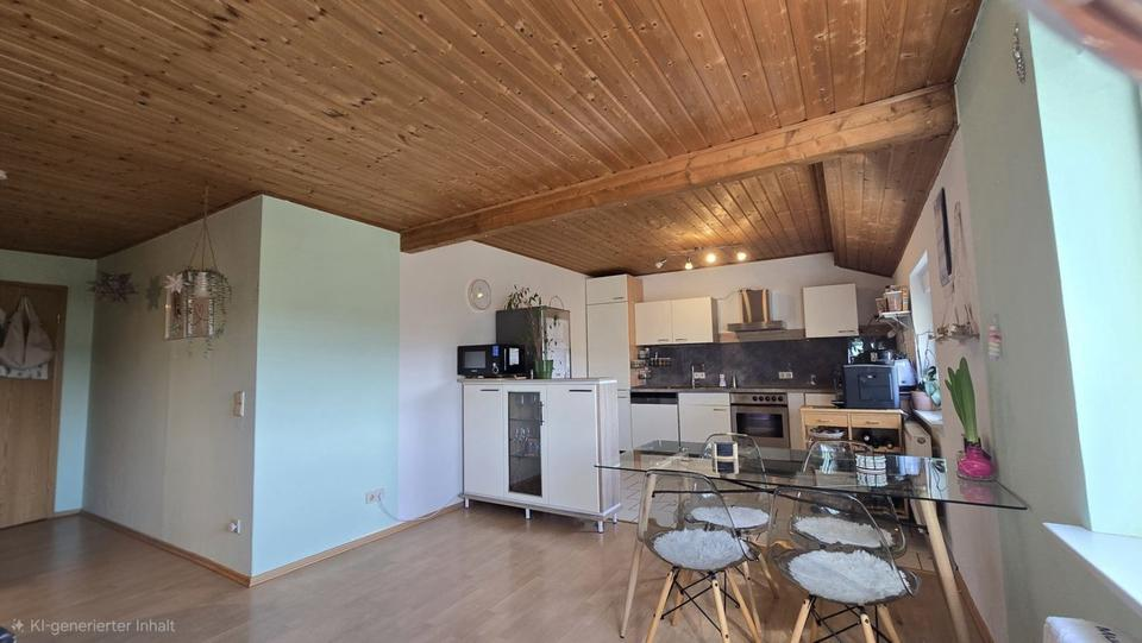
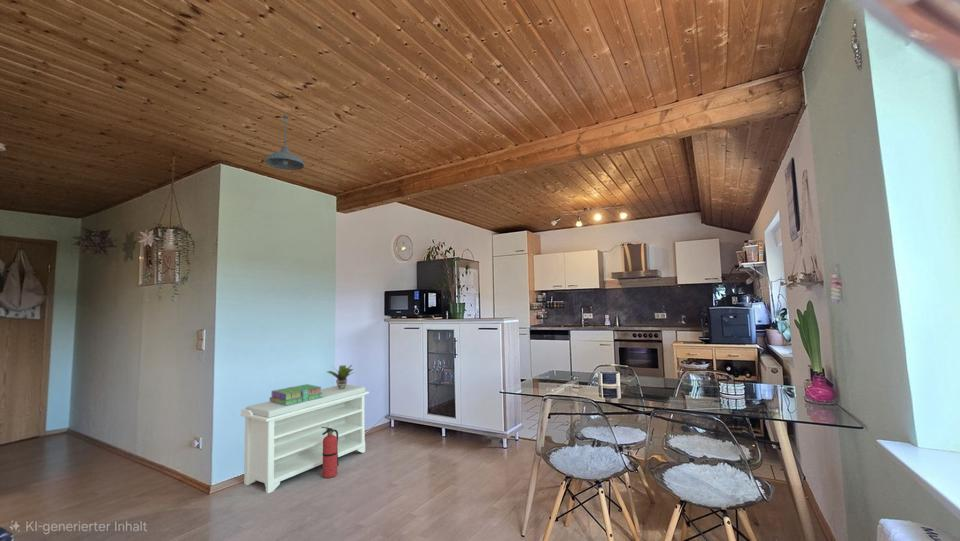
+ pendant light (285, 140)
+ bench (310, 430)
+ fire extinguisher (330, 449)
+ stack of books (296, 393)
+ potted plant (342, 376)
